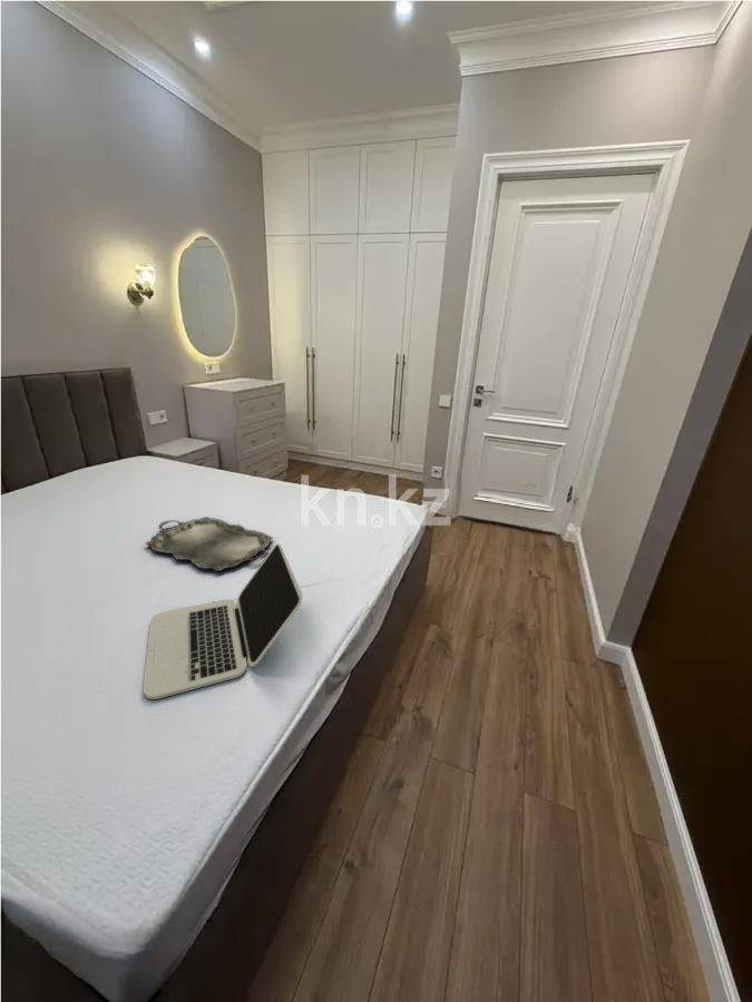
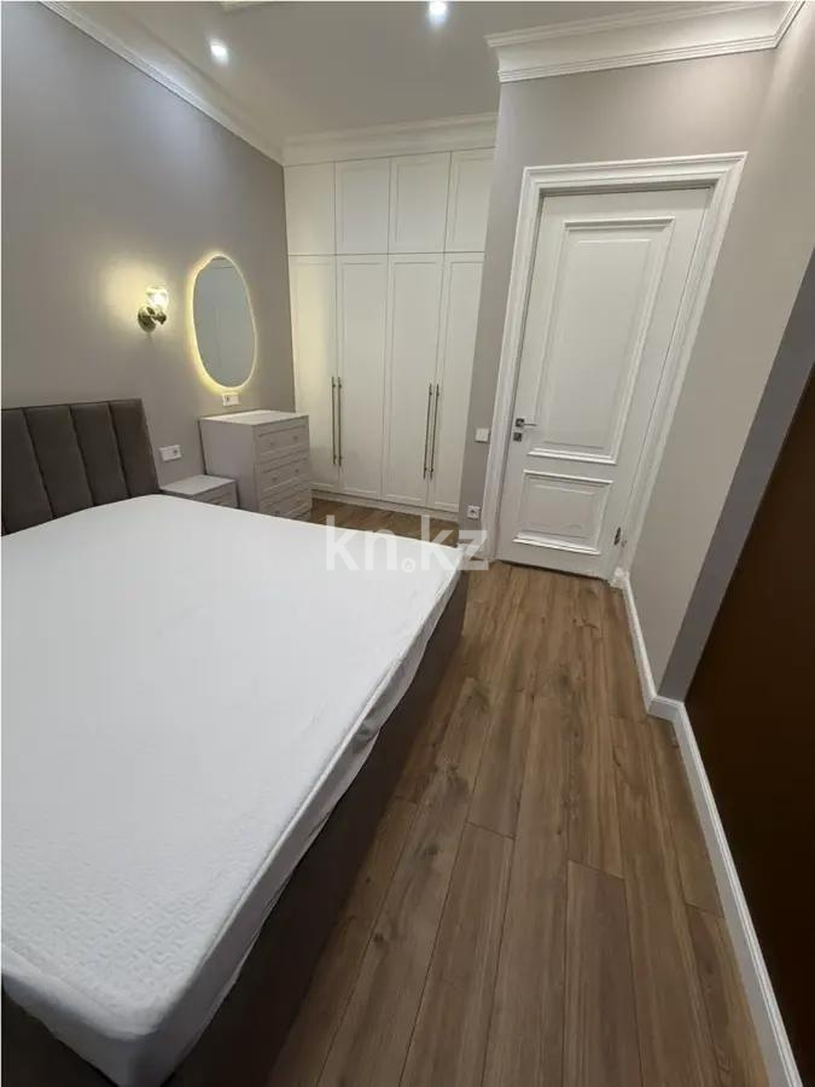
- serving tray (211, 540)
- laptop (221, 608)
